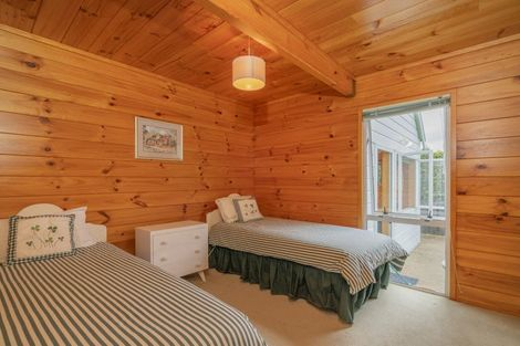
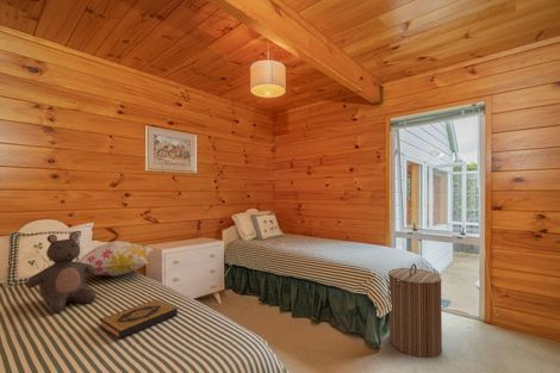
+ laundry hamper (413, 303)
+ teddy bear (67, 268)
+ hardback book (139, 317)
+ decorative pillow (116, 257)
